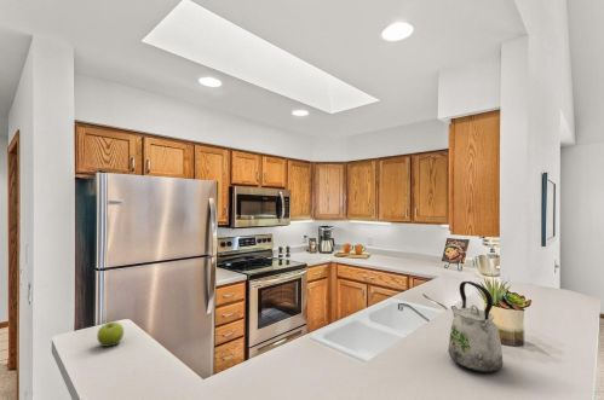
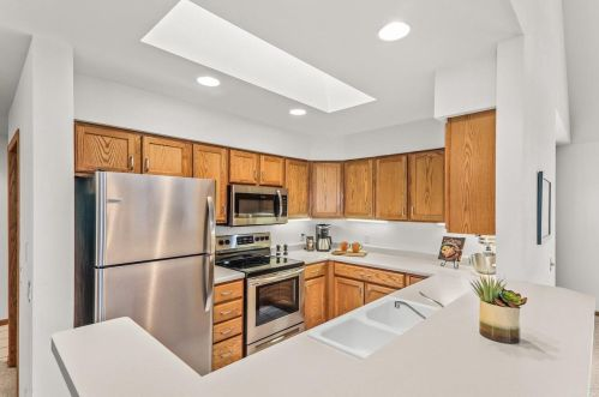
- kettle (468, 319)
- fruit (110, 332)
